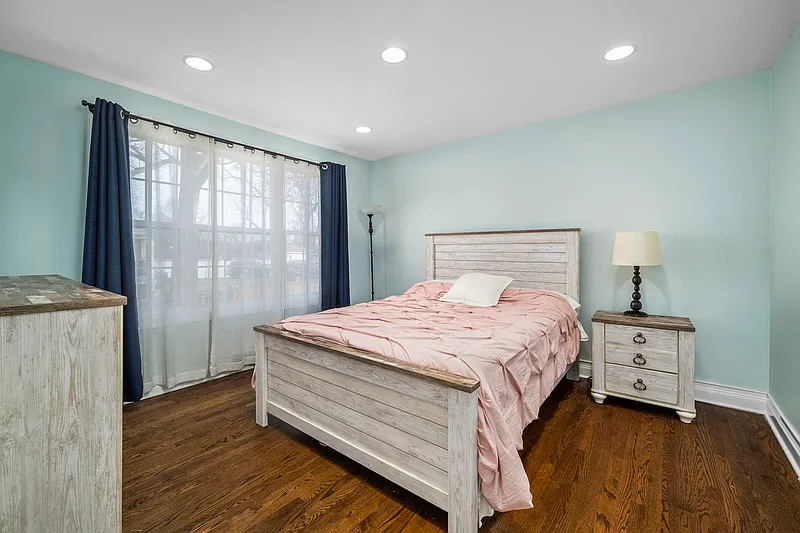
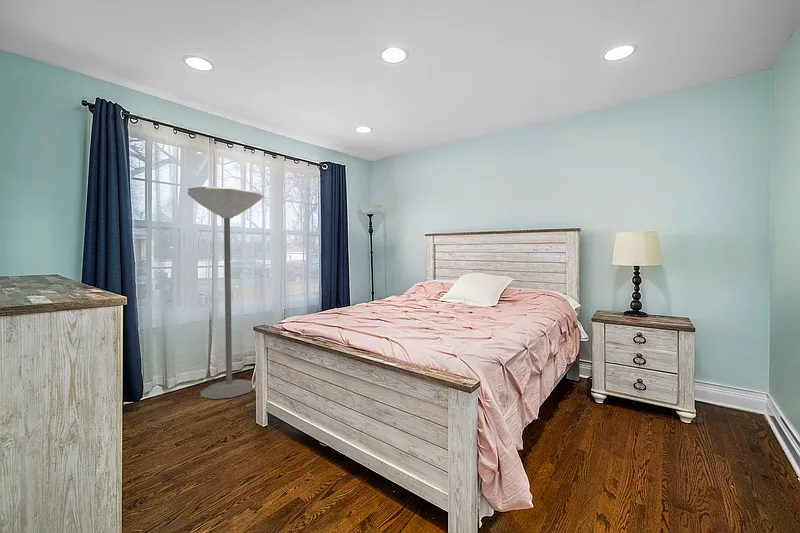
+ floor lamp (227, 291)
